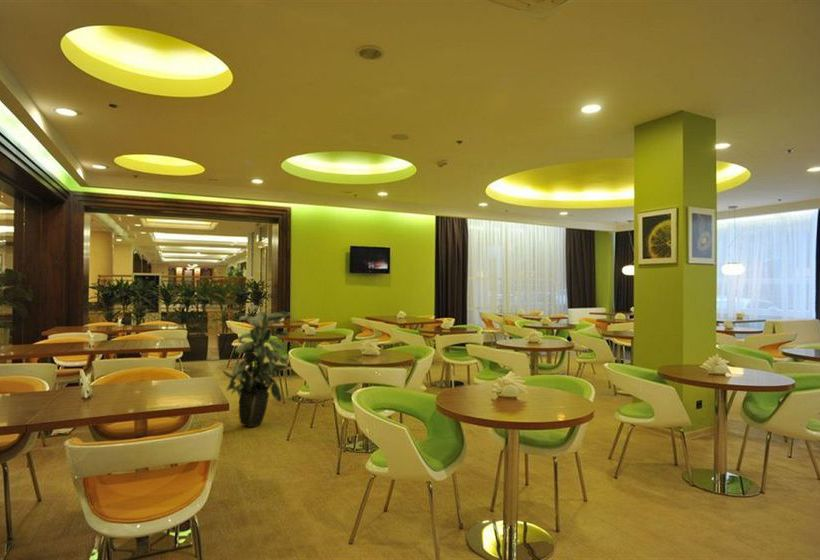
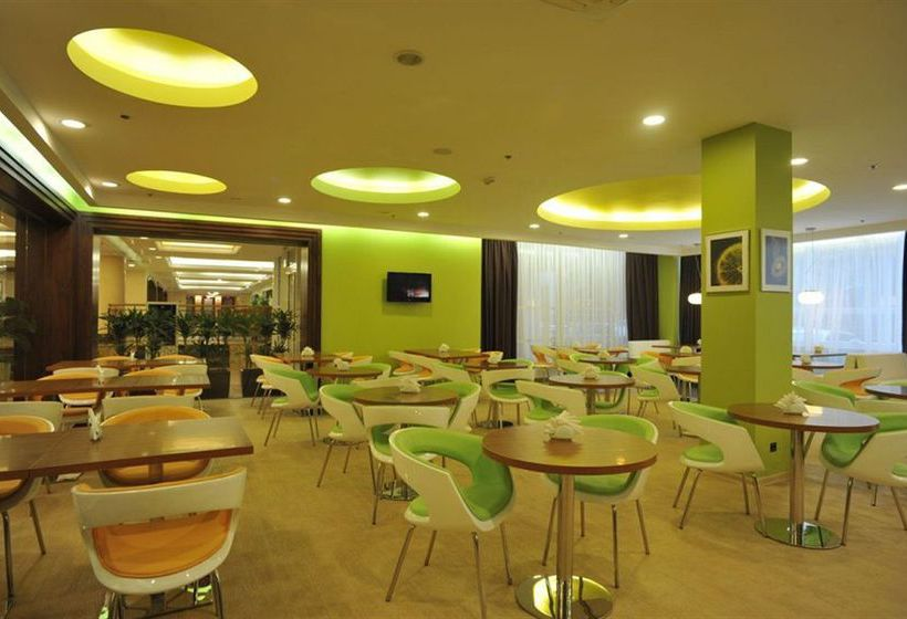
- indoor plant (258, 365)
